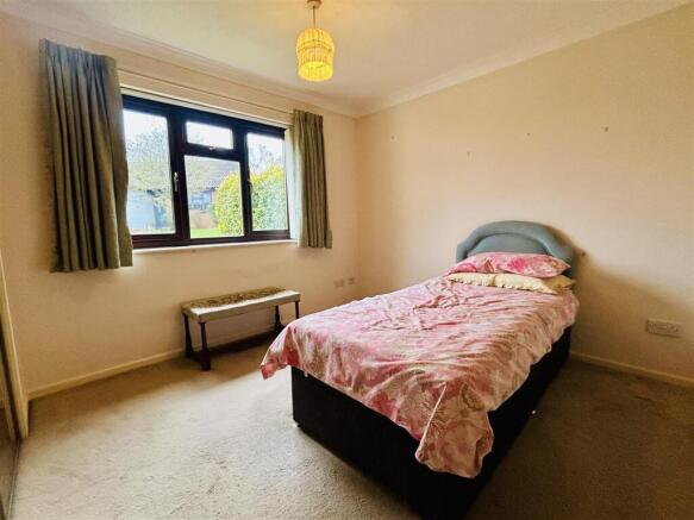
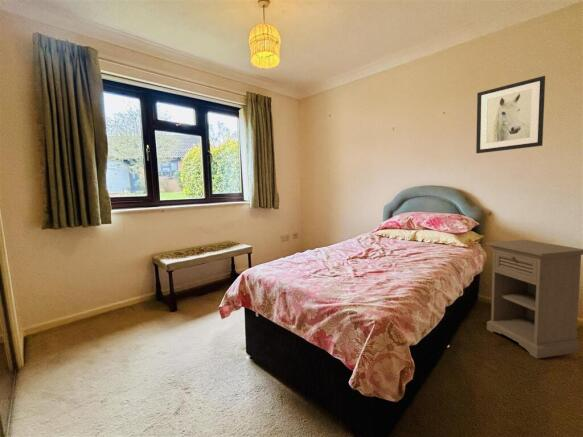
+ wall art (508, 117)
+ nightstand (530, 293)
